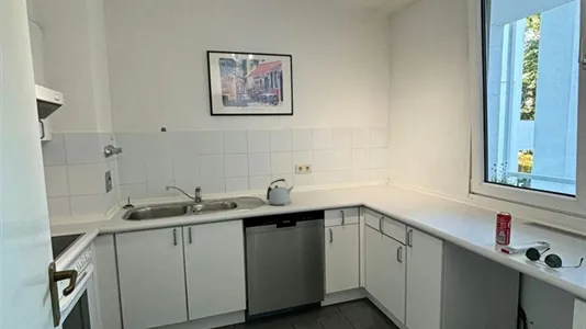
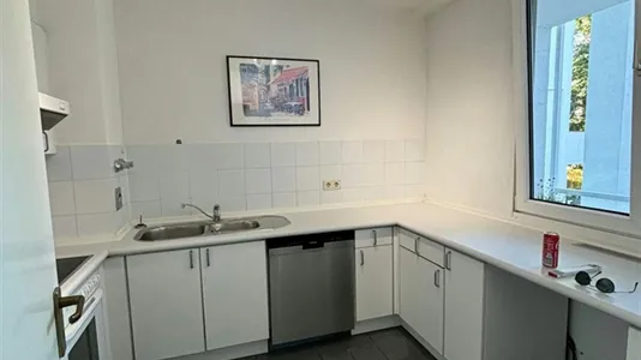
- kettle (280, 191)
